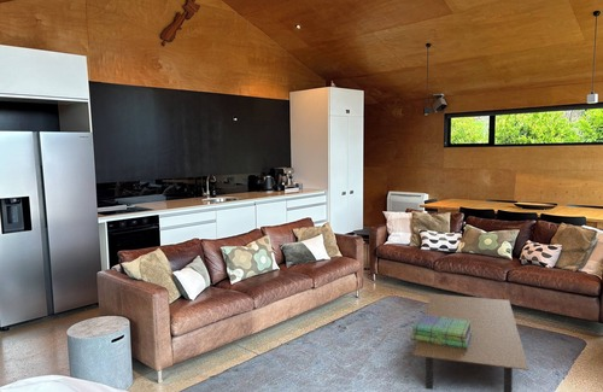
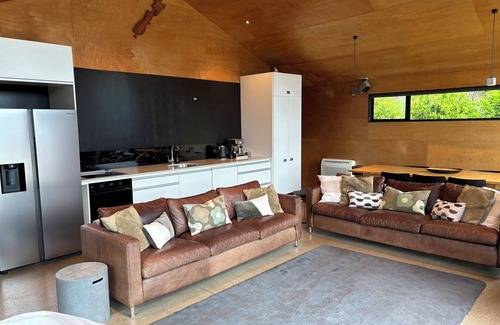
- coffee table (470, 340)
- stack of books (441, 329)
